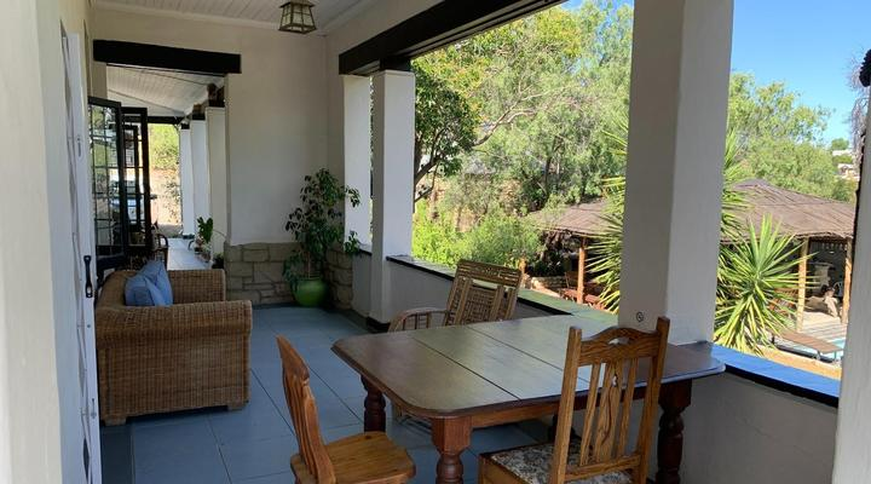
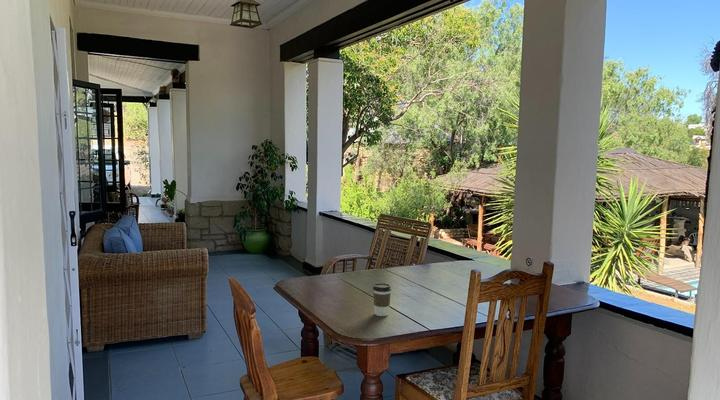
+ coffee cup (381, 299)
